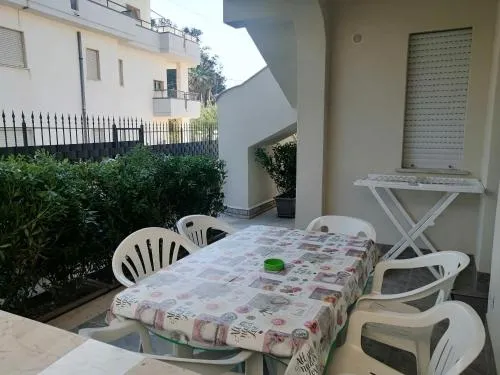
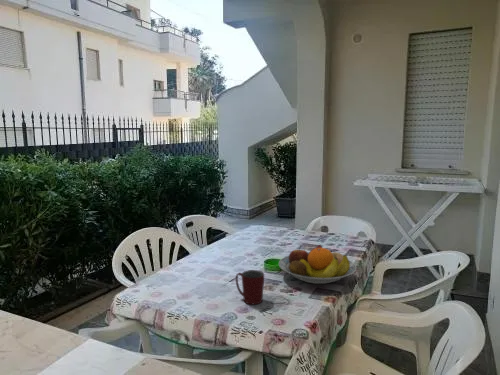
+ fruit bowl (316, 261)
+ mug (249, 286)
